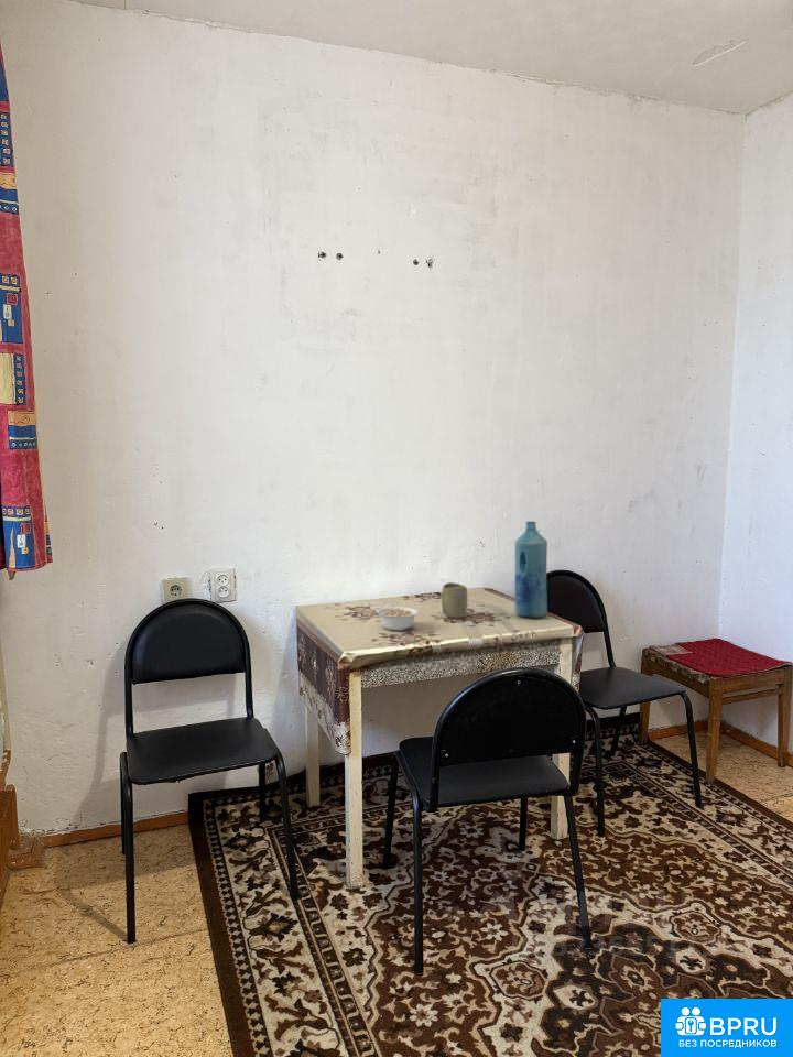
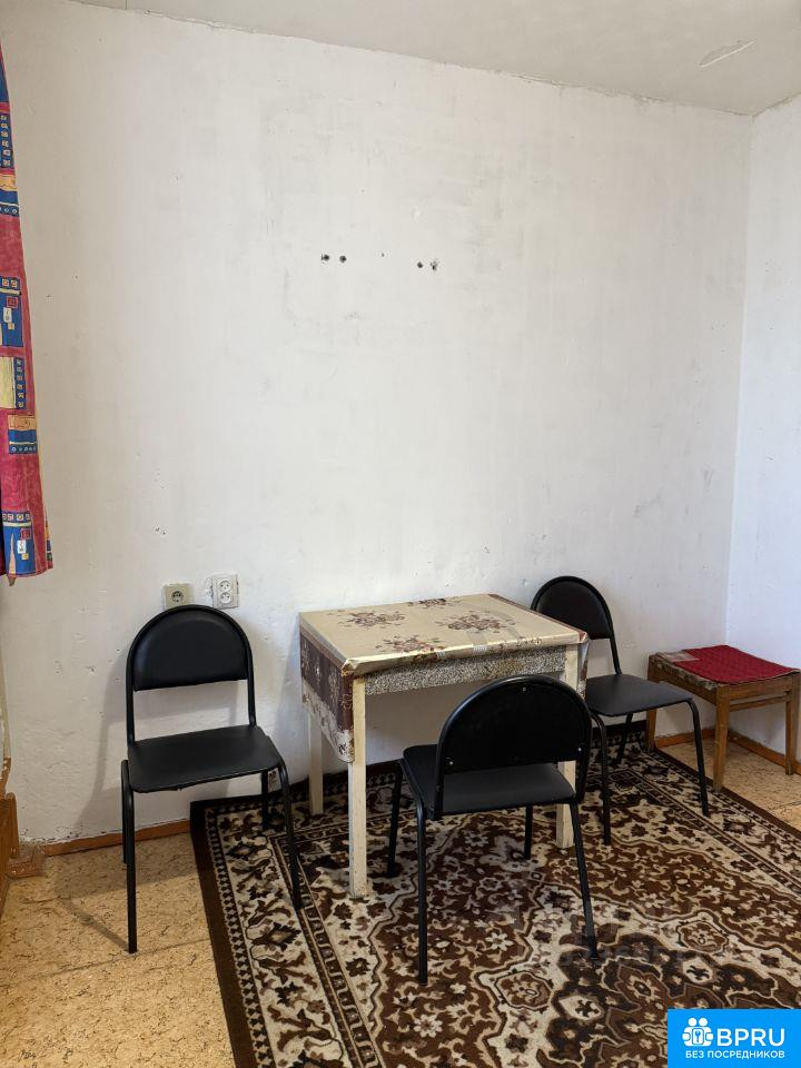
- cup (454, 600)
- bottle (531, 568)
- legume (398, 618)
